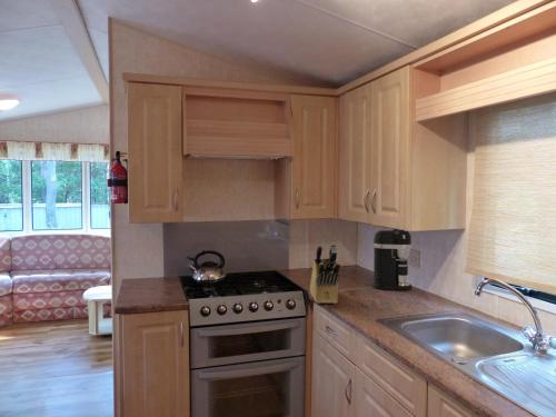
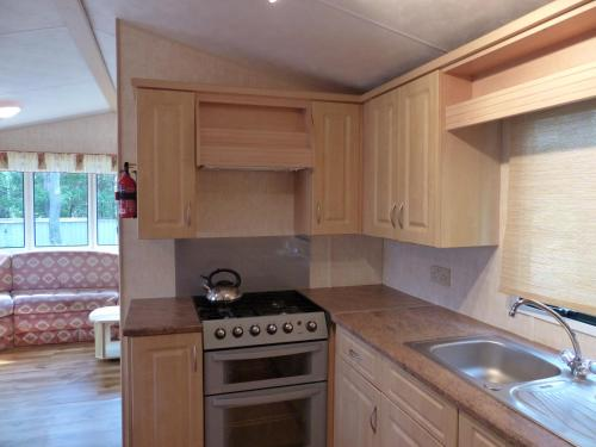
- coffee maker (391, 257)
- knife block (324, 270)
